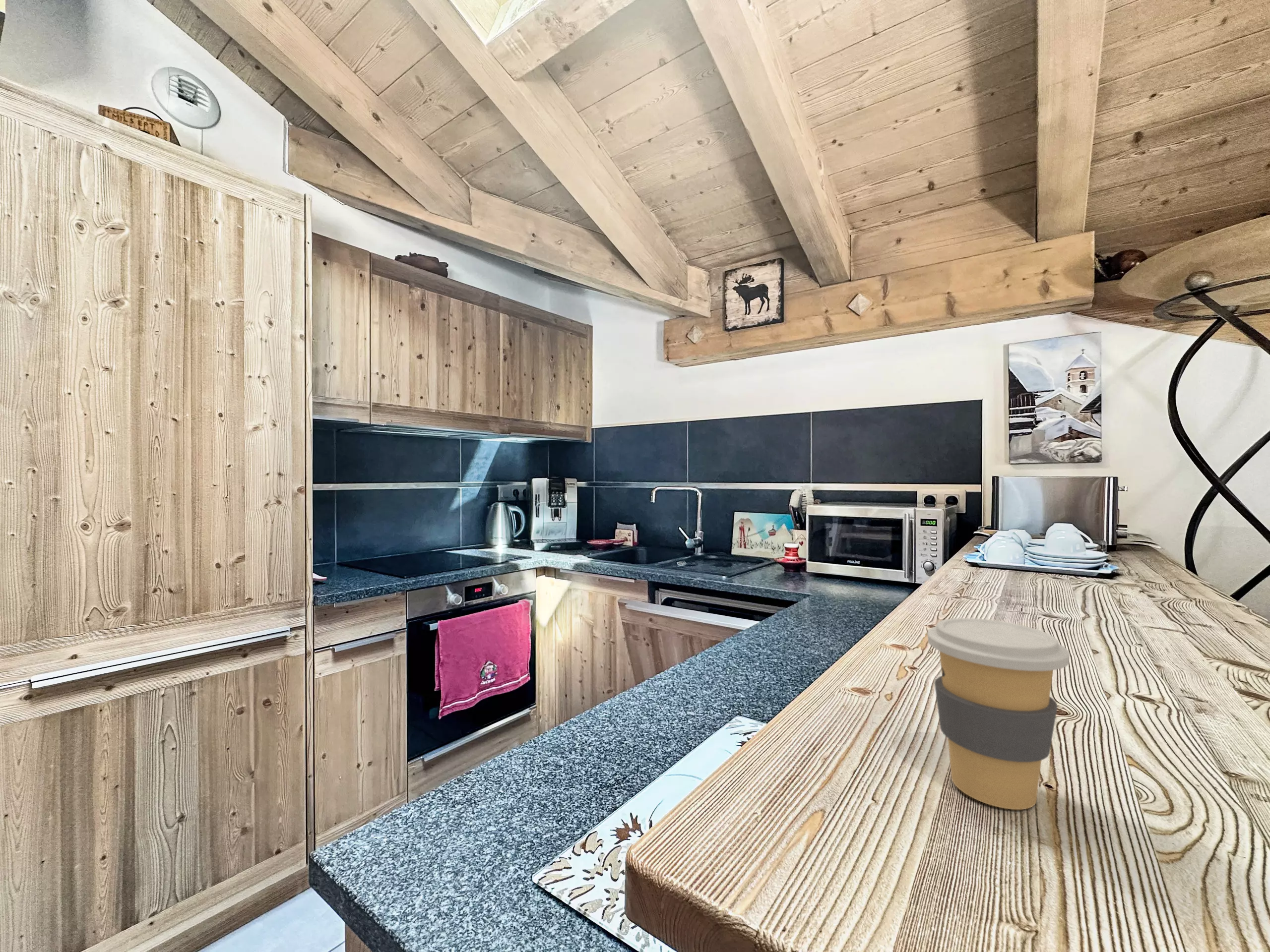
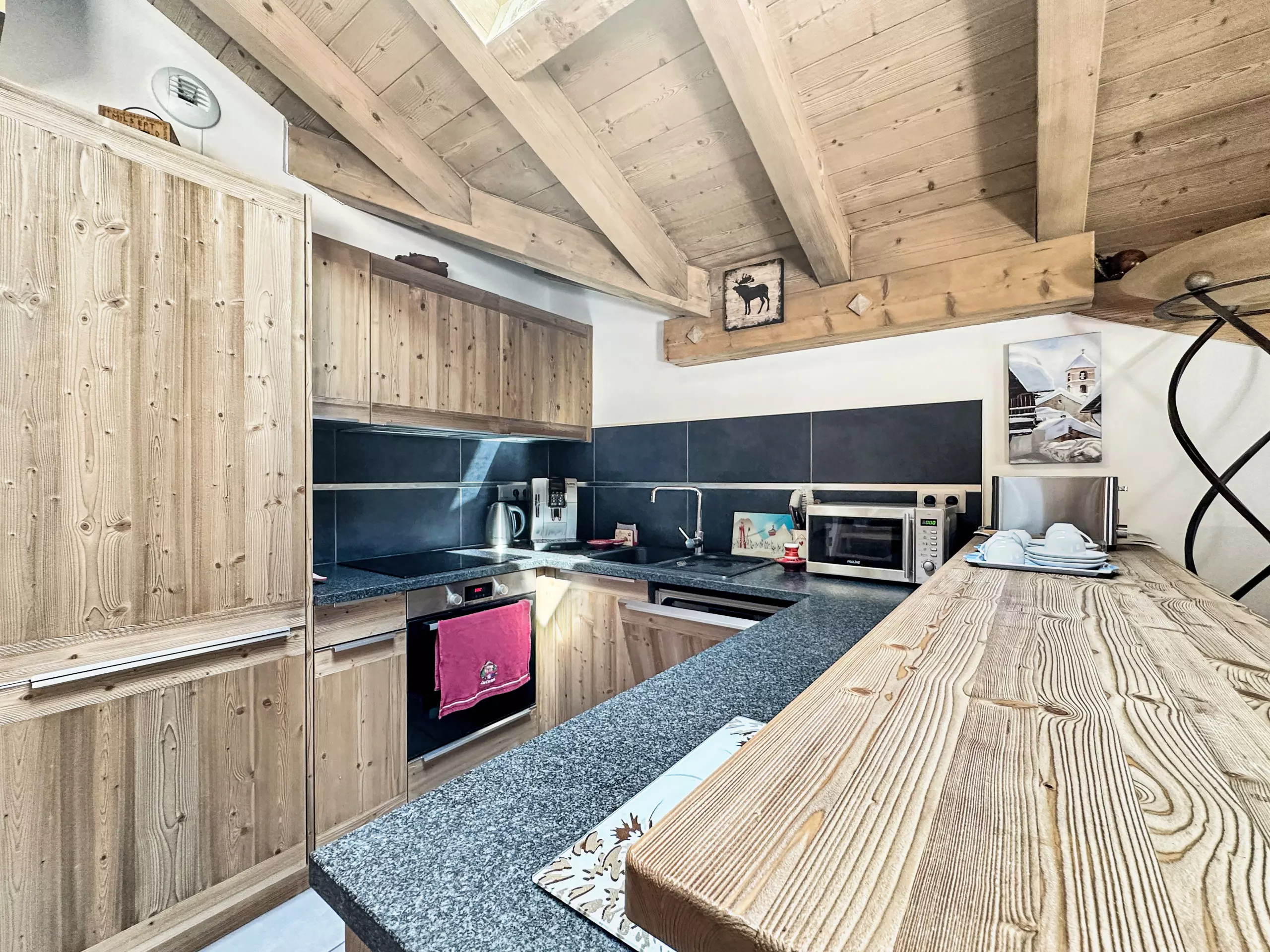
- coffee cup (993, 710)
